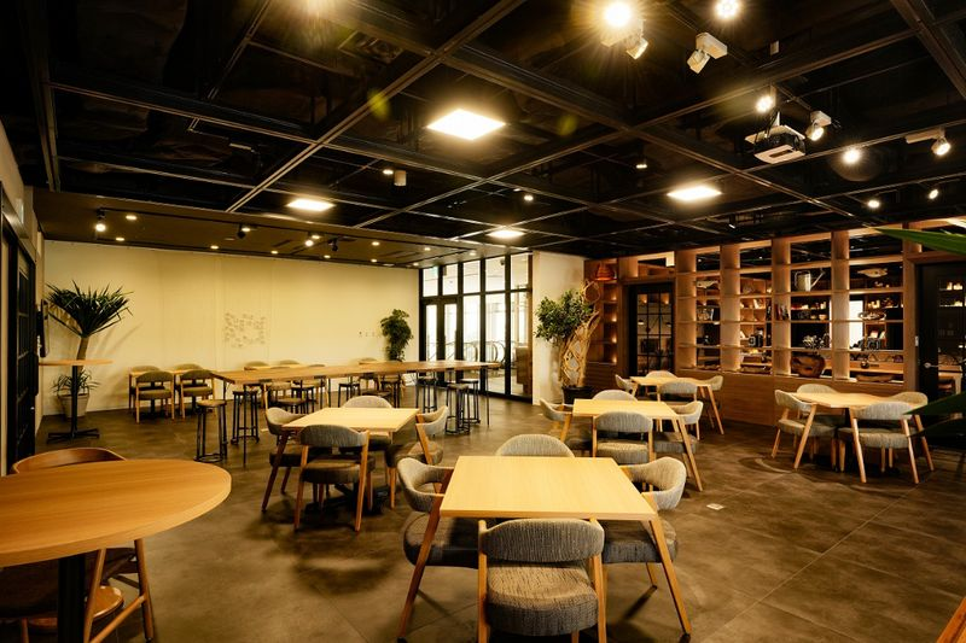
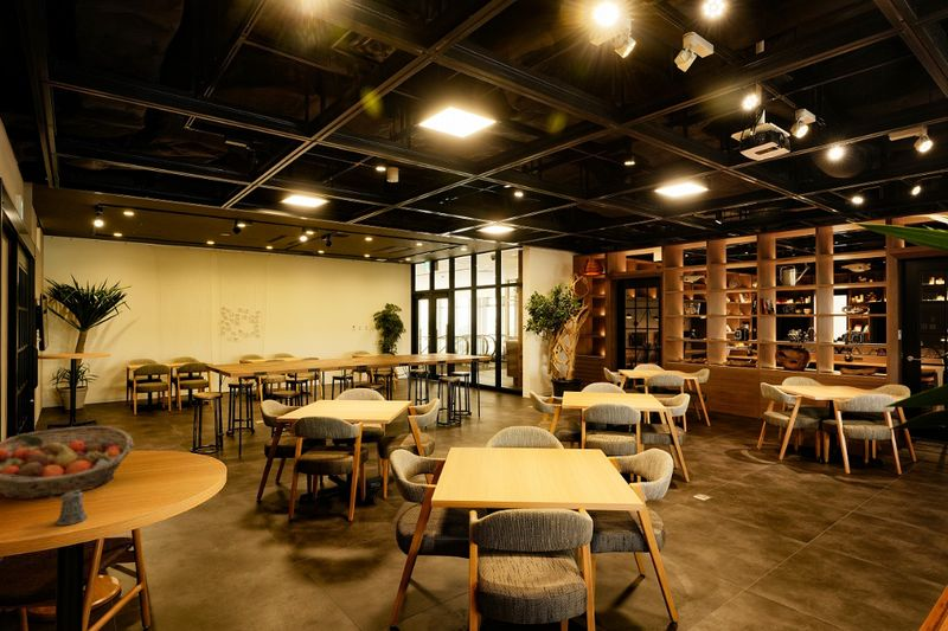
+ pepper shaker (69, 506)
+ fruit basket (60, 459)
